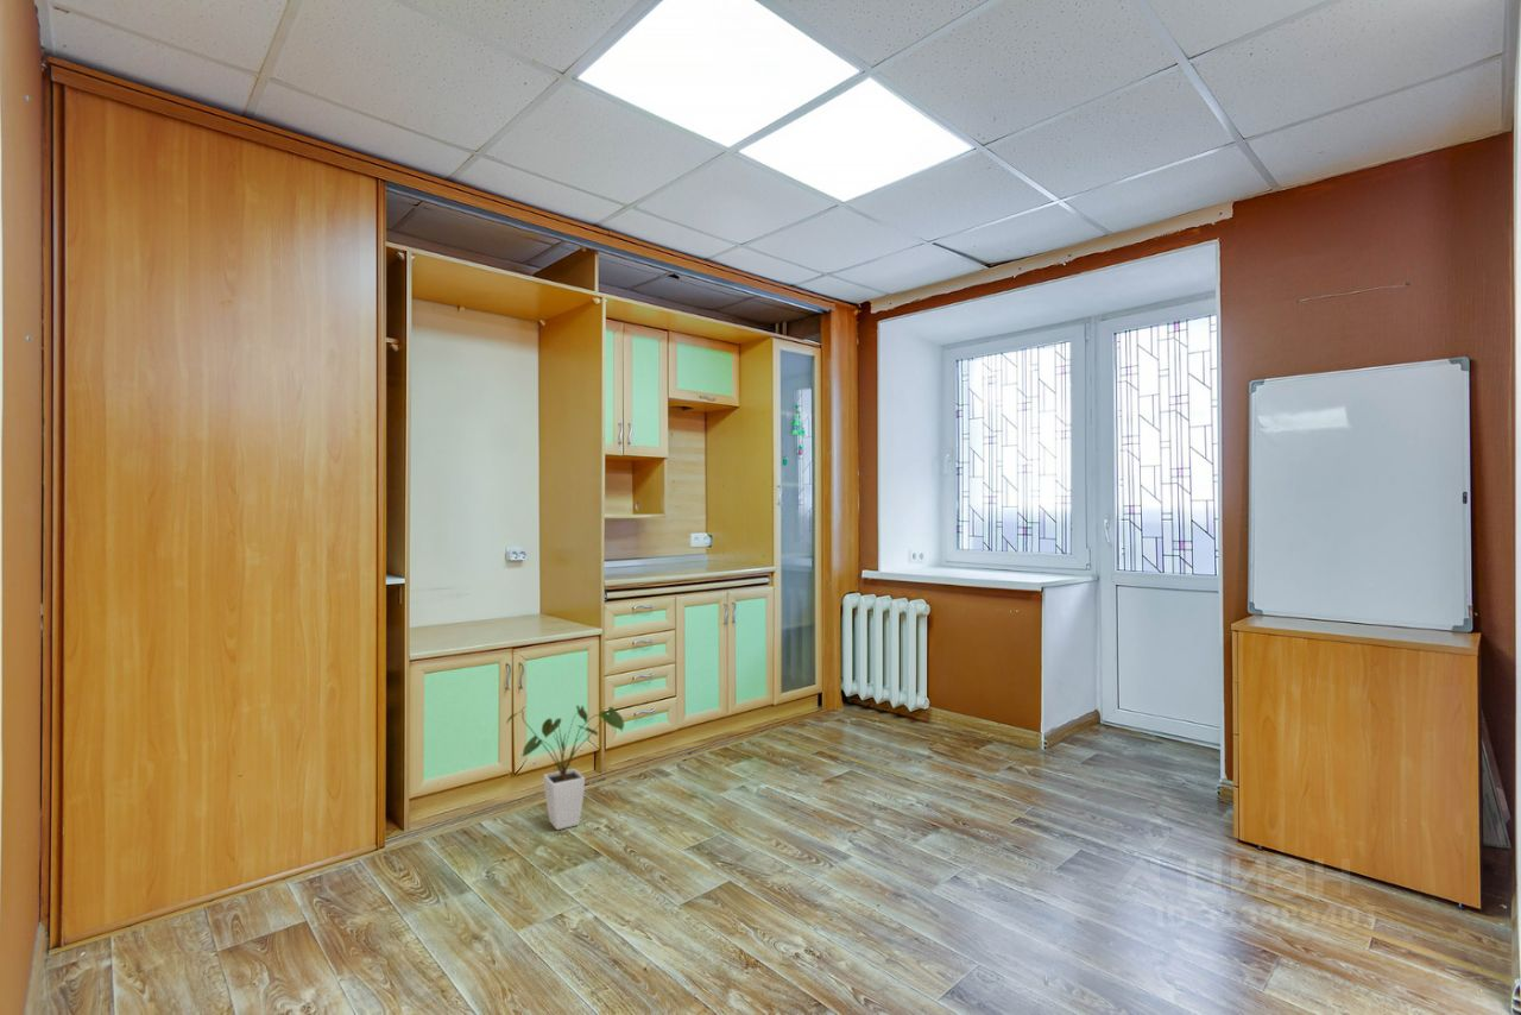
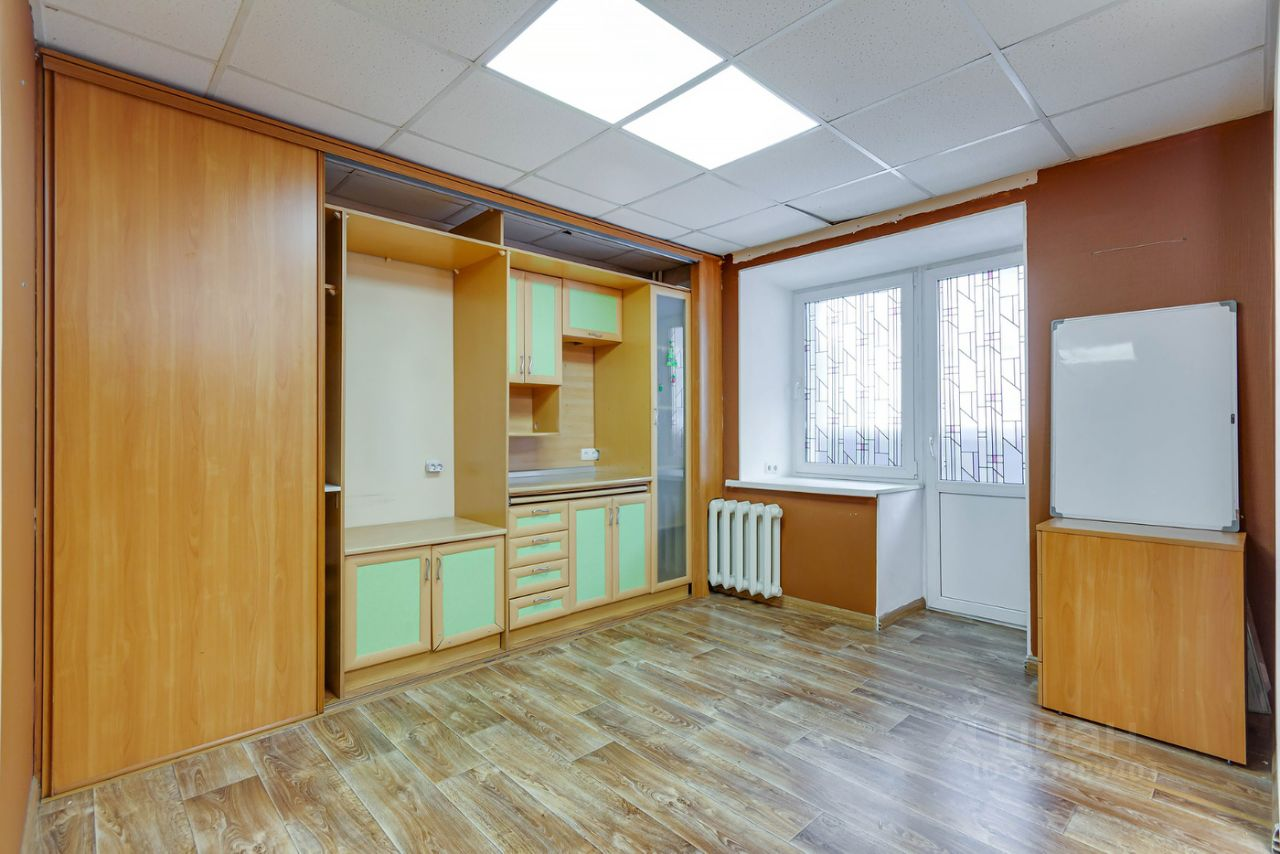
- house plant (568, 765)
